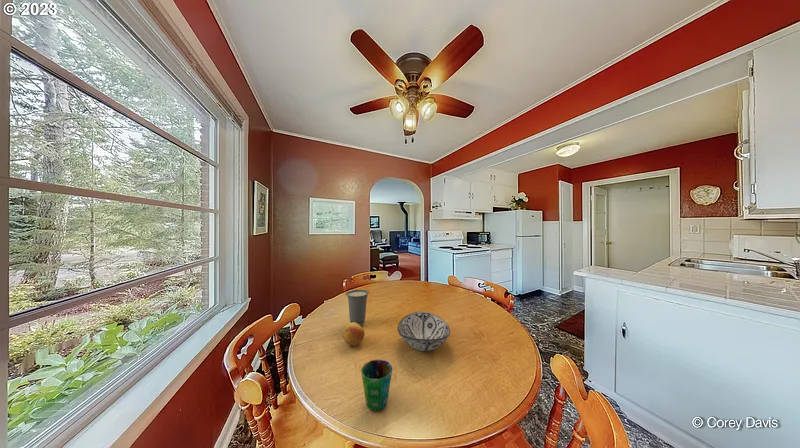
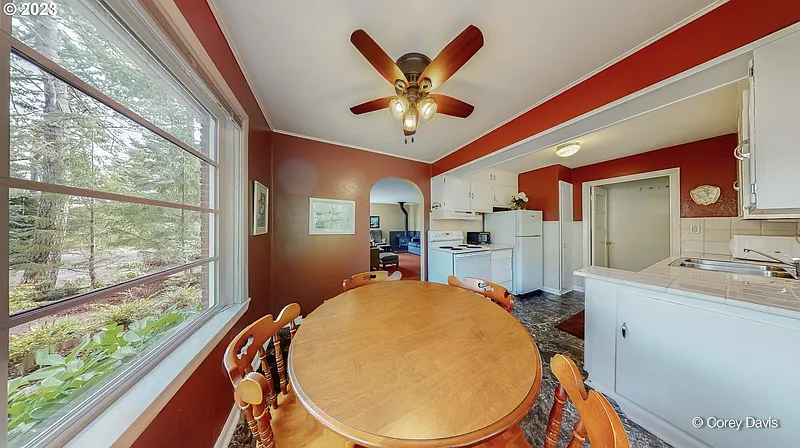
- decorative bowl (423, 334)
- cup (376, 382)
- fruit (353, 334)
- cup (357, 308)
